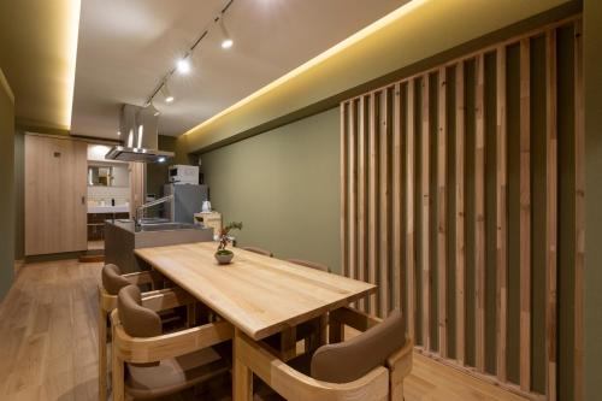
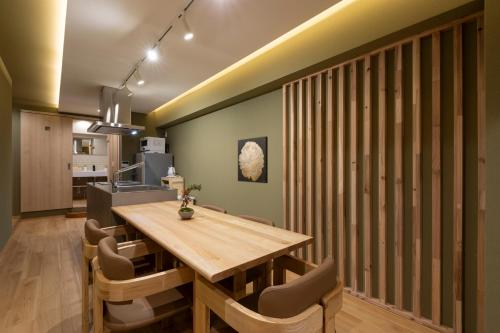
+ wall art (251, 160)
